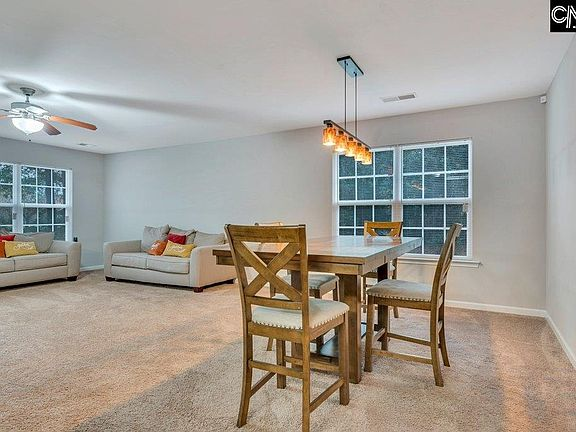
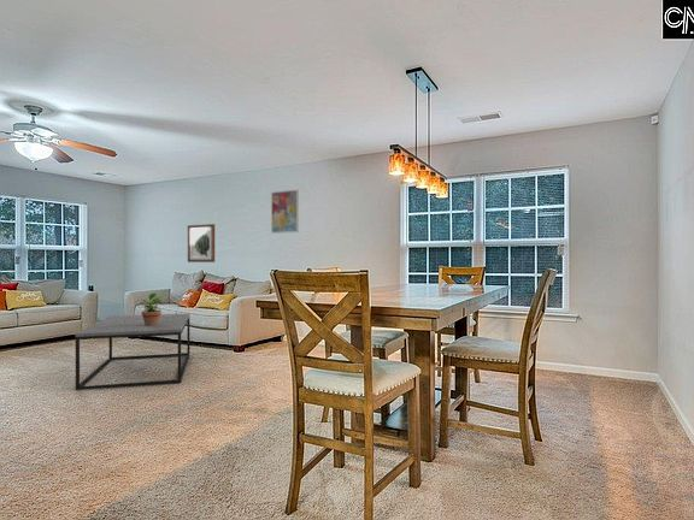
+ potted plant (149, 308)
+ wall art (200, 243)
+ wall art (284, 212)
+ coffee table (141, 336)
